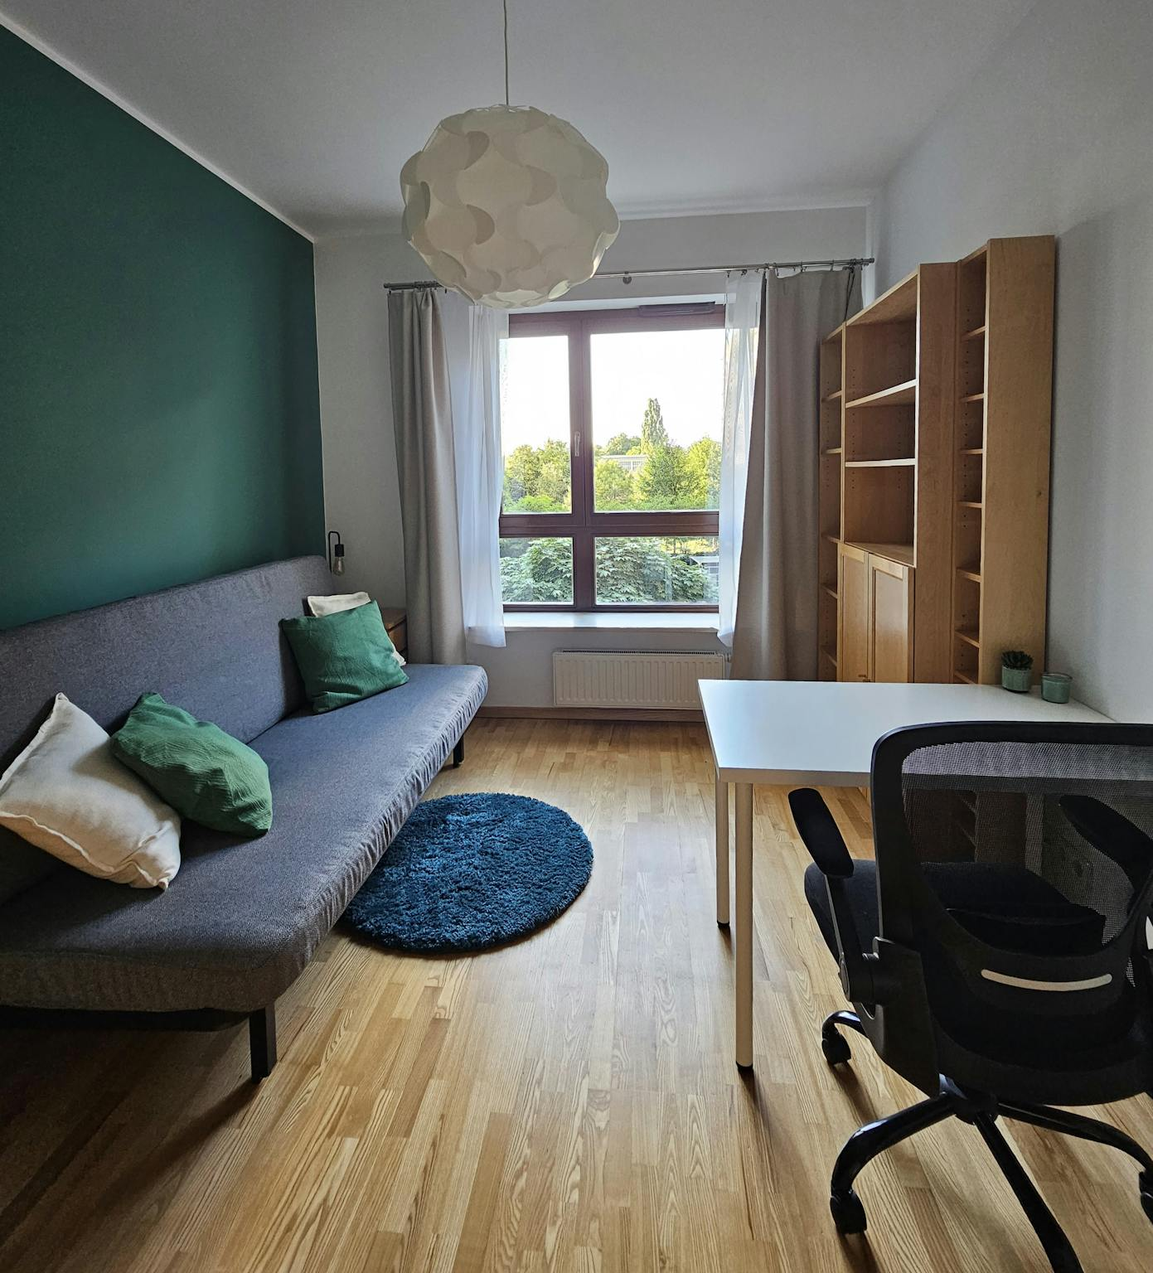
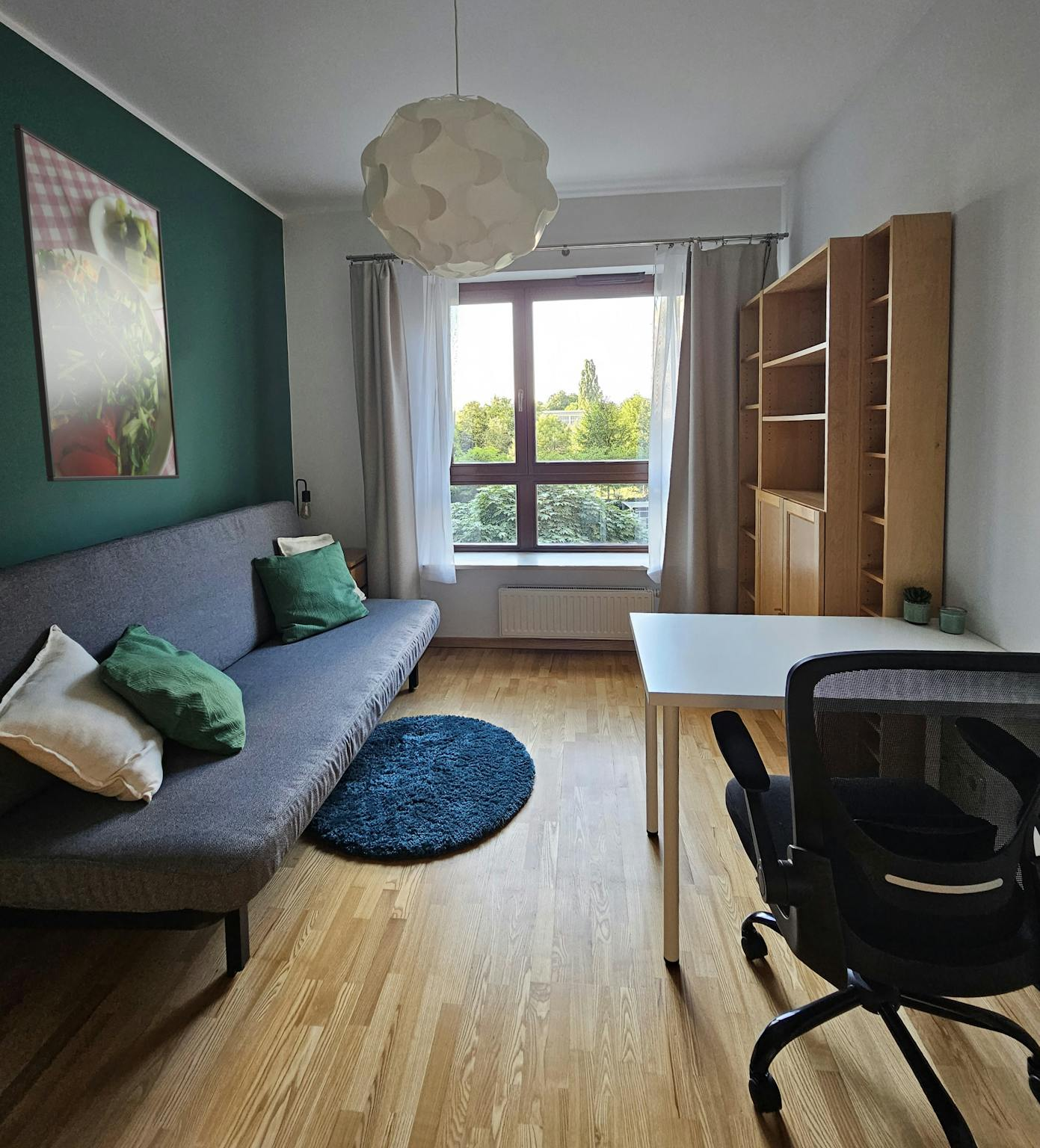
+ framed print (109, 330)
